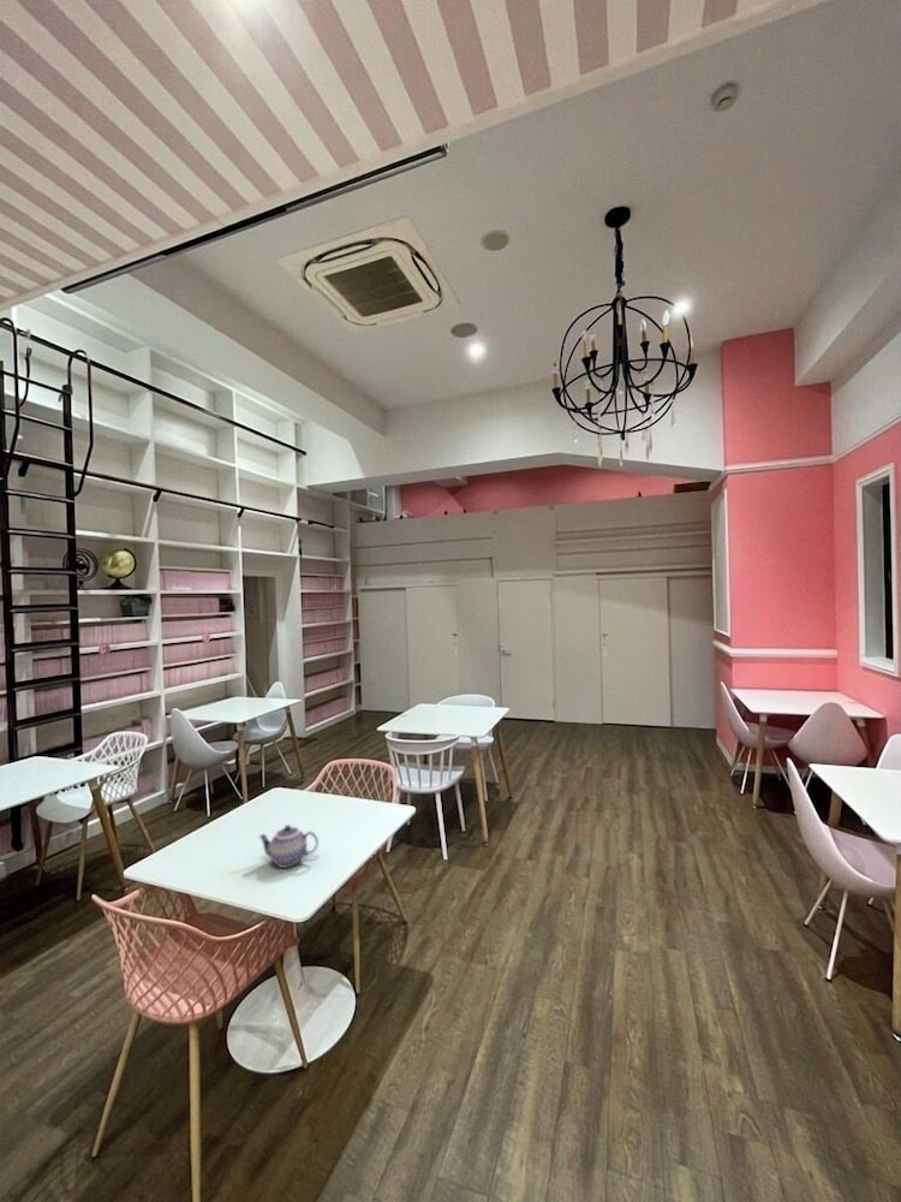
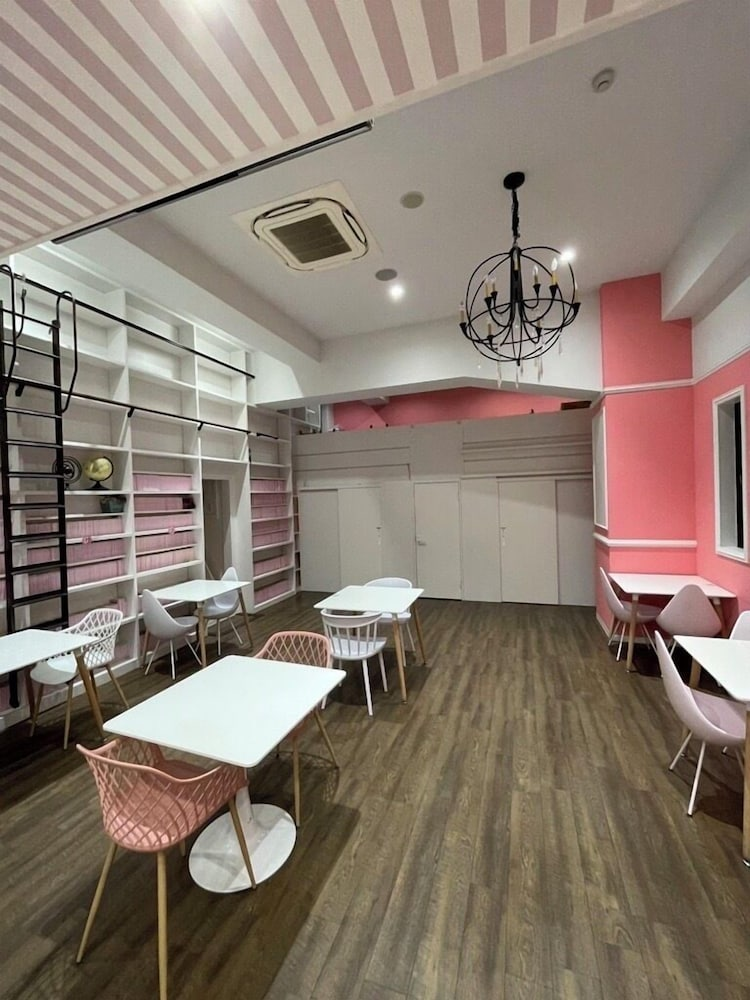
- teapot (288, 843)
